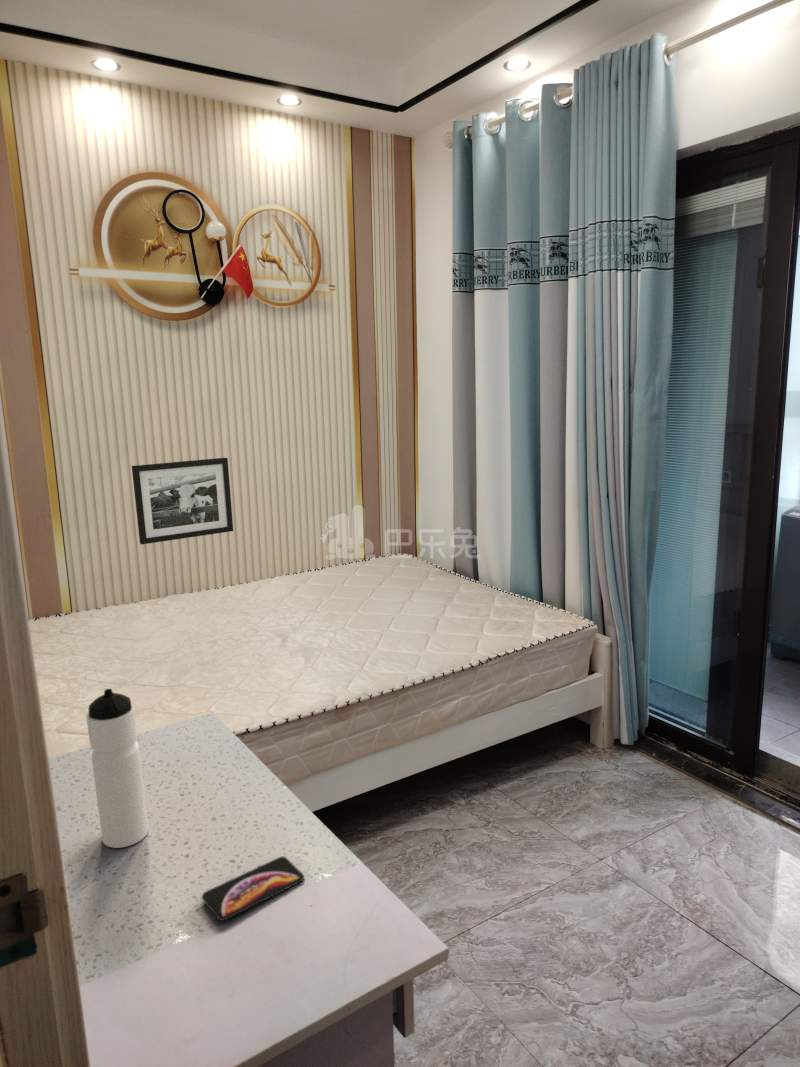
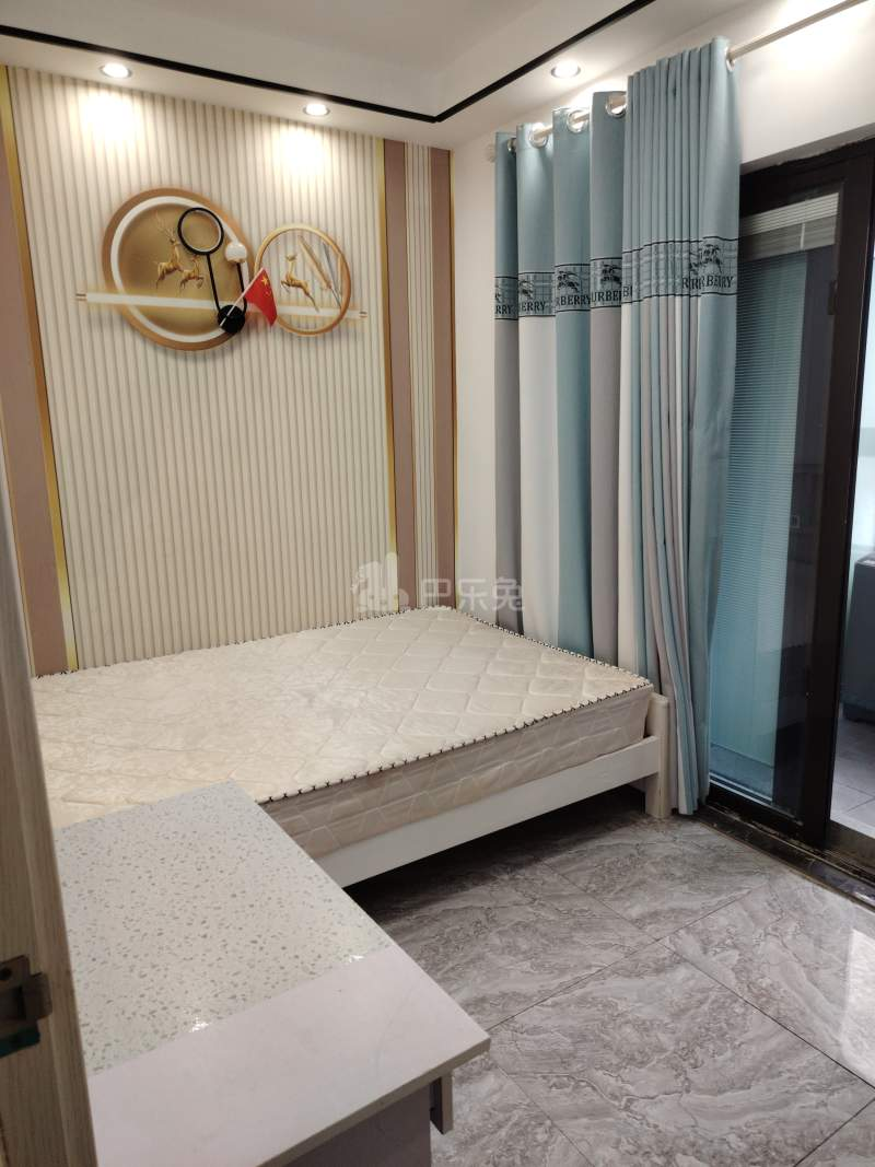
- picture frame (184, 499)
- smartphone (254, 886)
- water bottle (117, 763)
